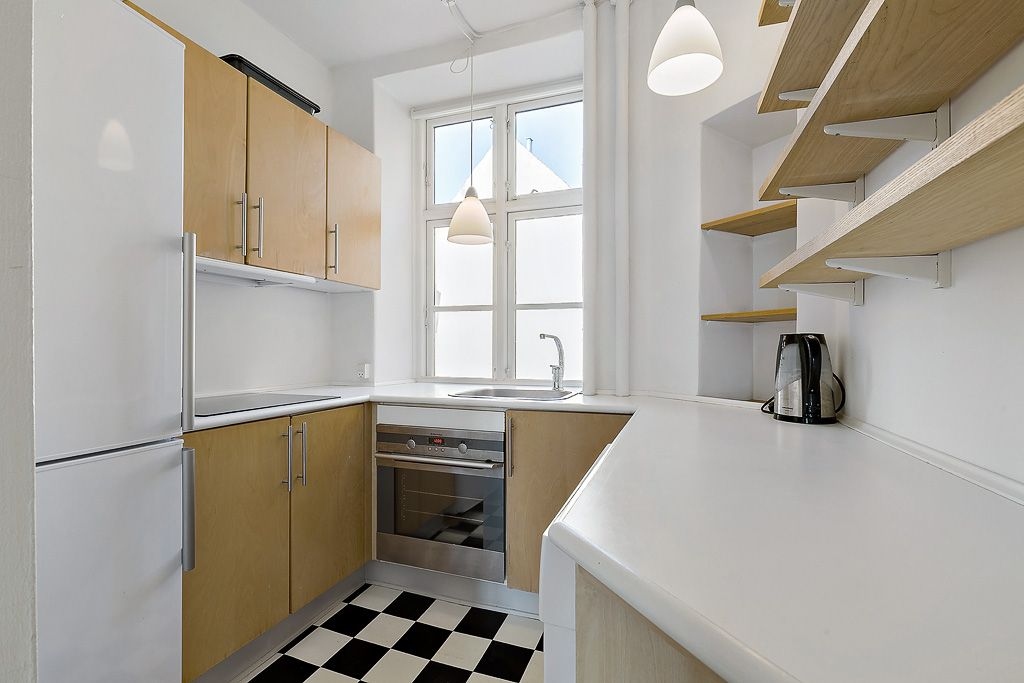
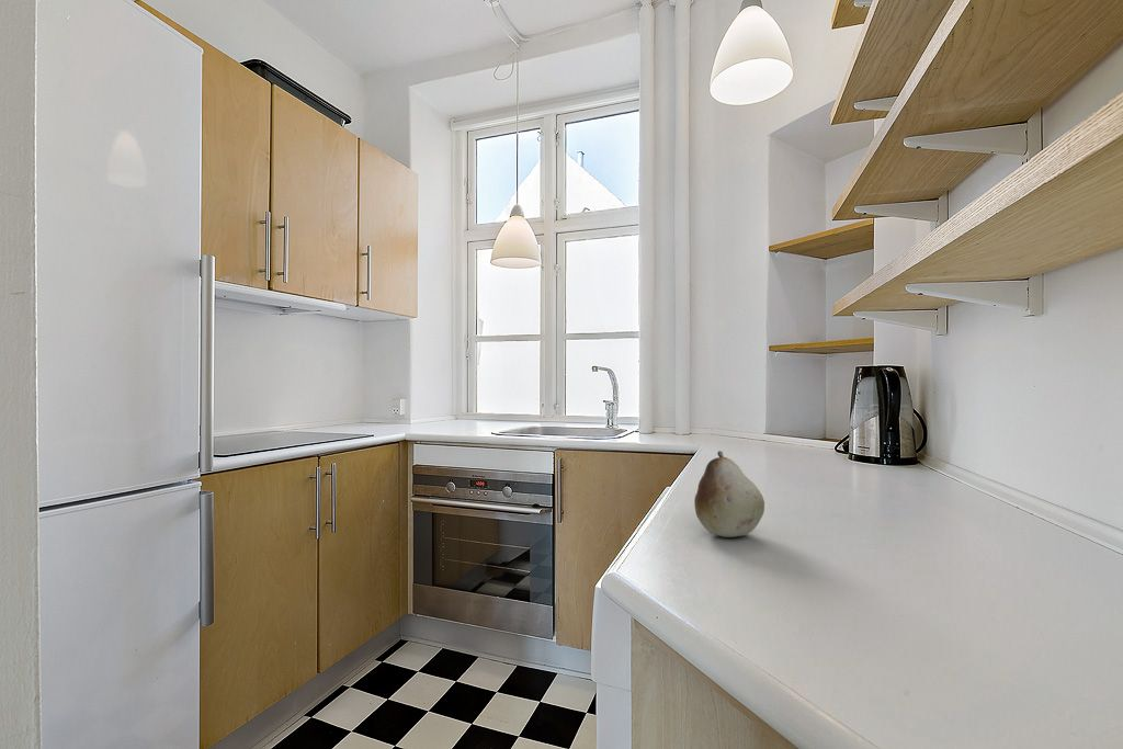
+ fruit (729, 493)
